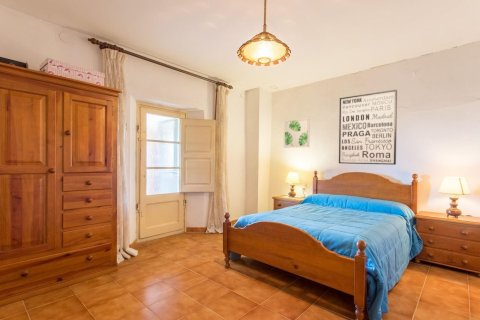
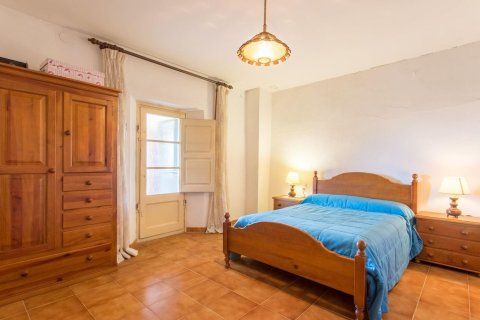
- wall art (365, 129)
- wall art (296, 133)
